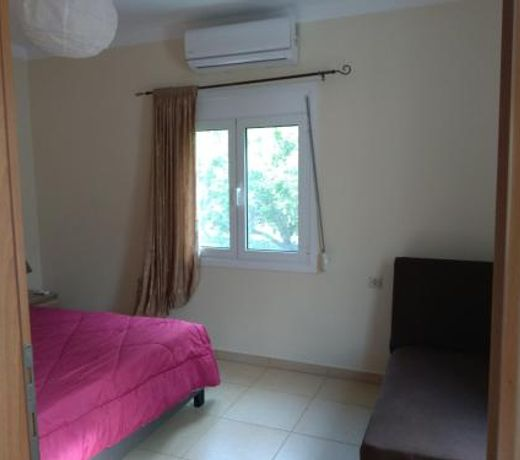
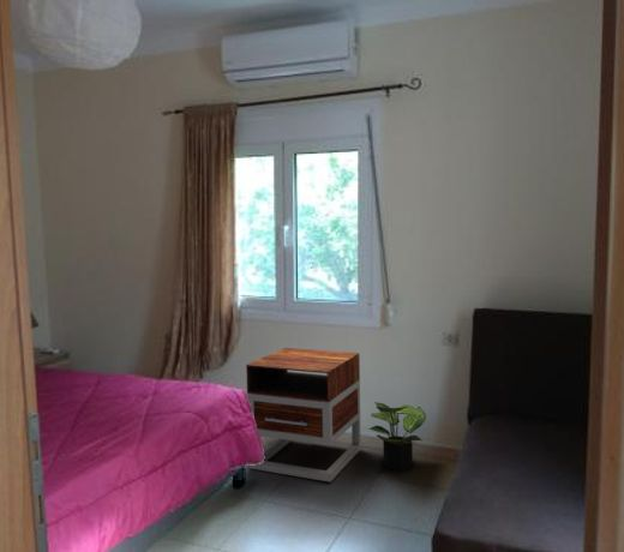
+ nightstand (305, 409)
+ potted plant (392, 431)
